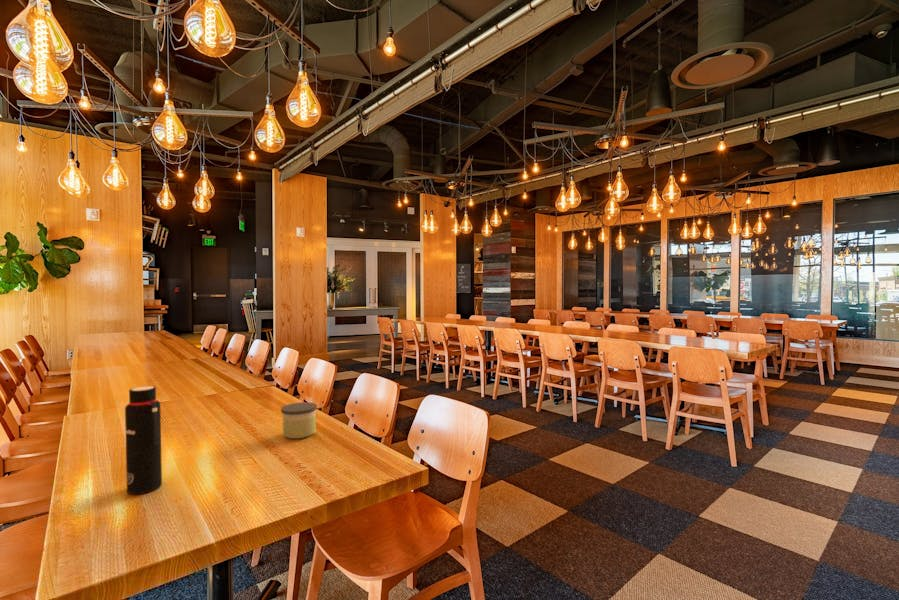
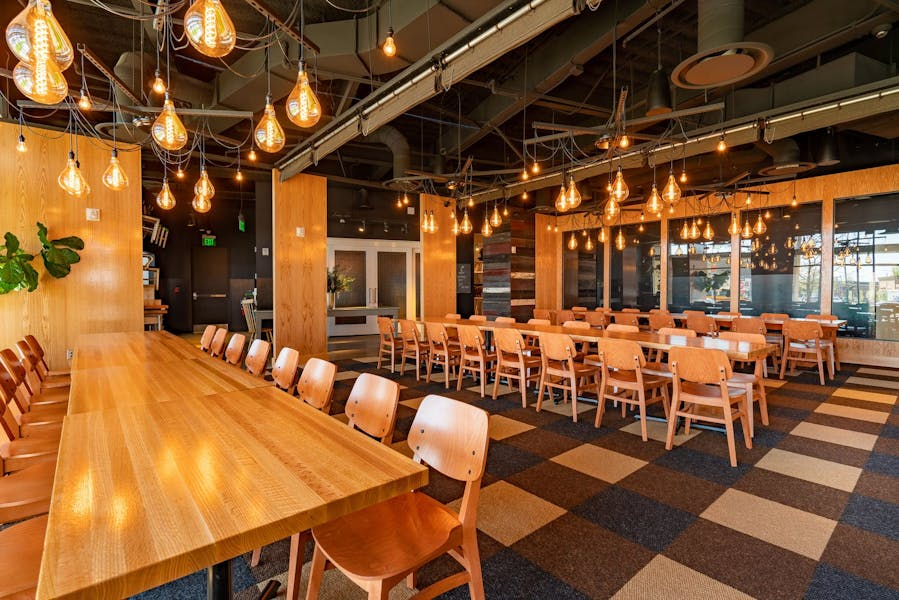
- candle (299, 420)
- water bottle (145, 438)
